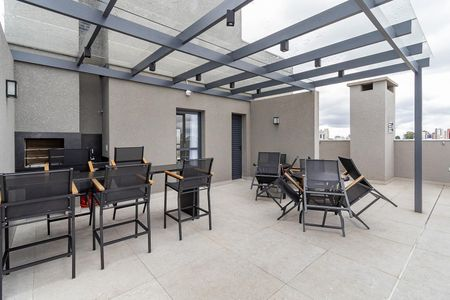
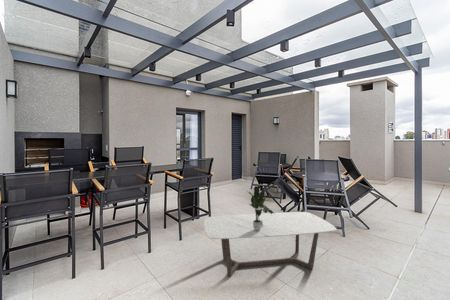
+ coffee table (266, 236)
+ potted plant (259, 208)
